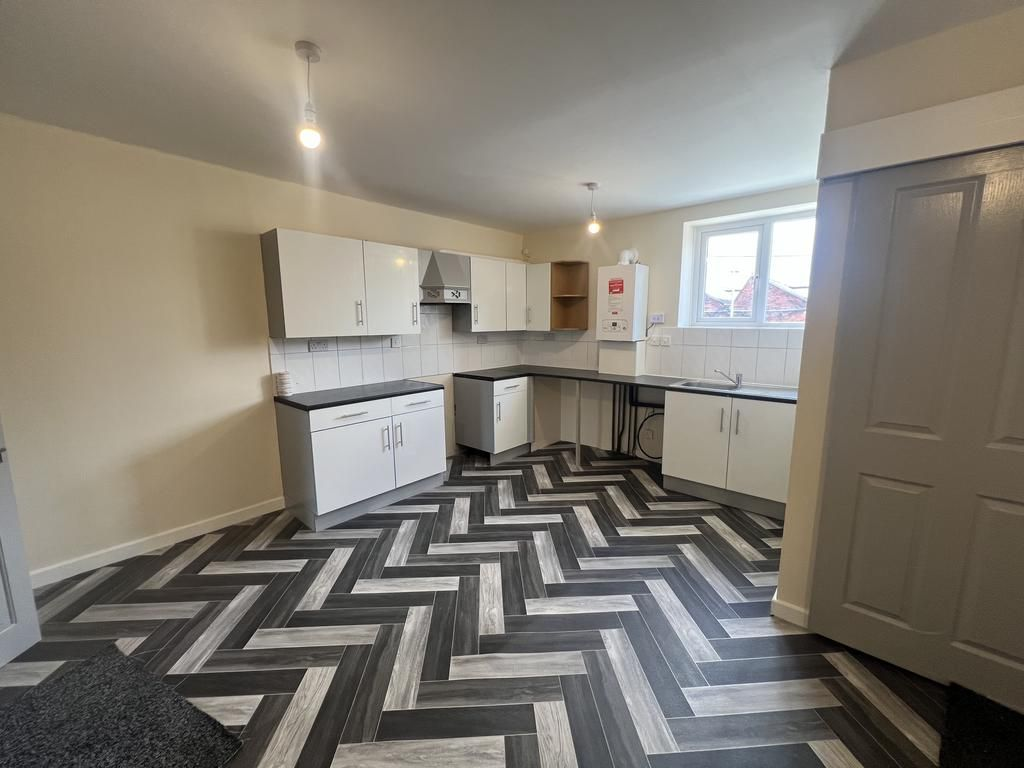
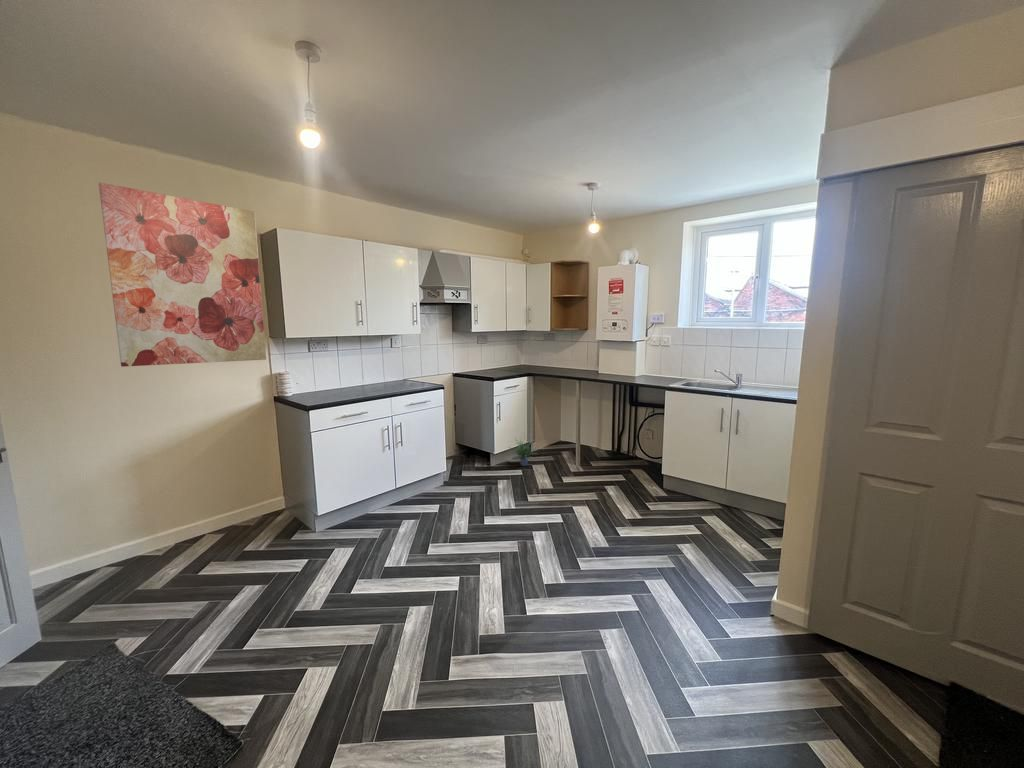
+ potted plant (522, 449)
+ wall art (193, 282)
